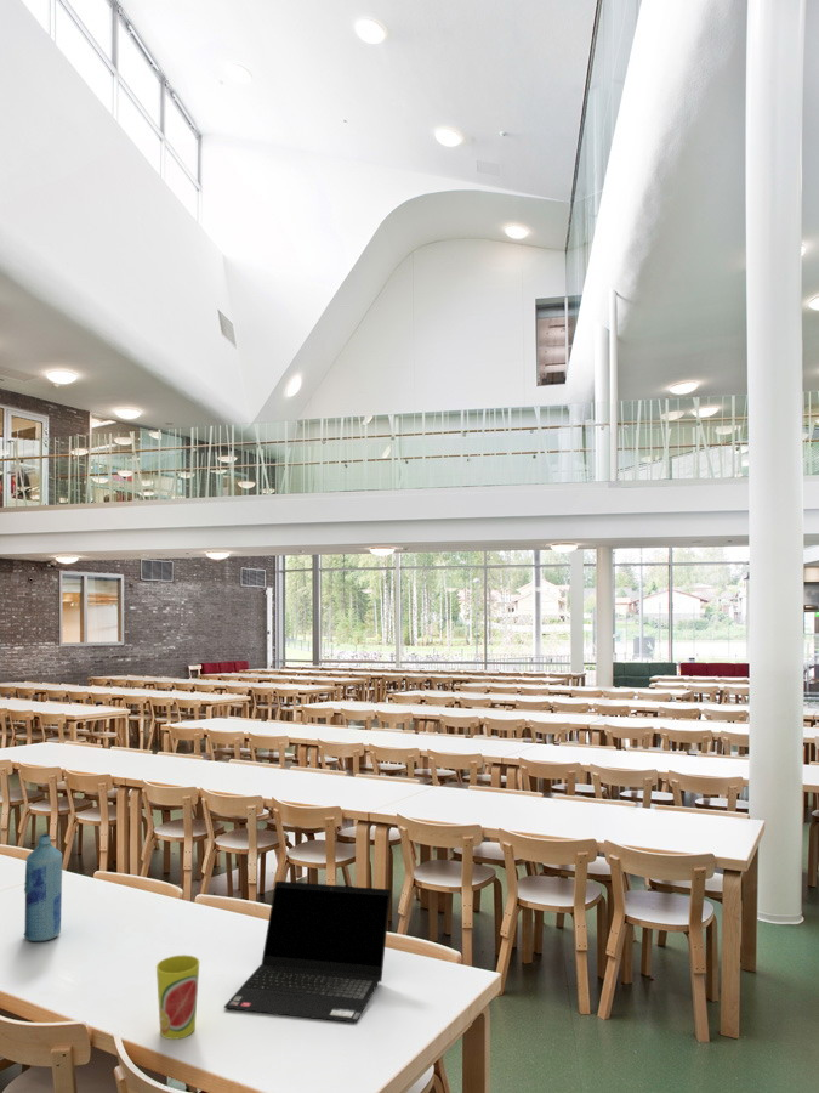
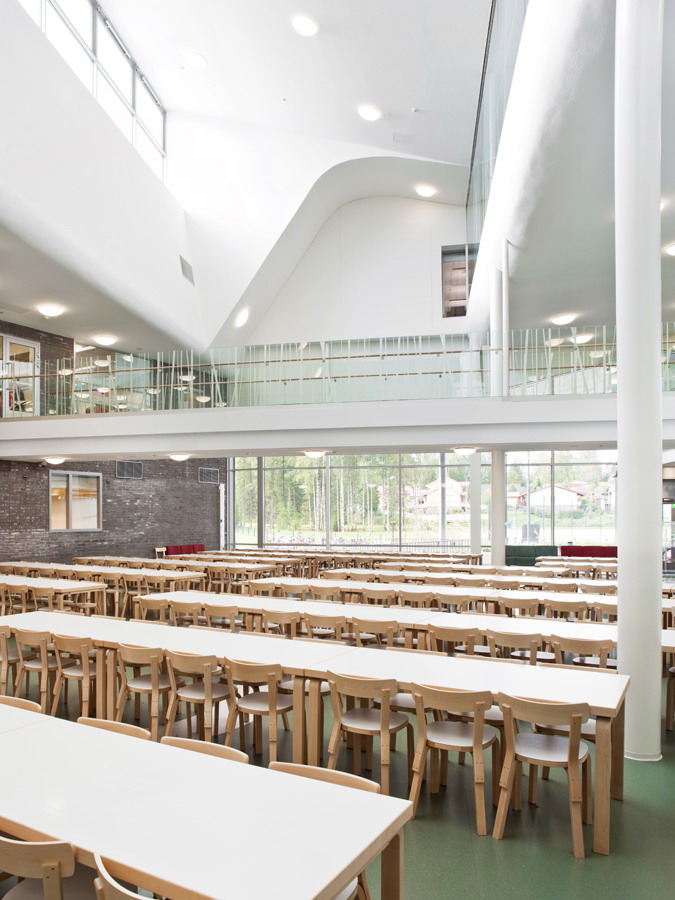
- bottle (42, 885)
- cup (177, 997)
- laptop computer (312, 947)
